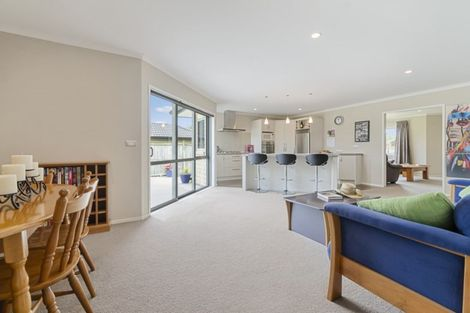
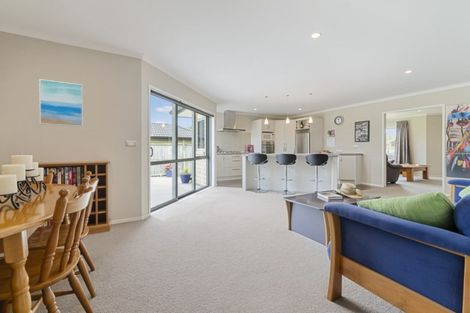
+ wall art (62, 103)
